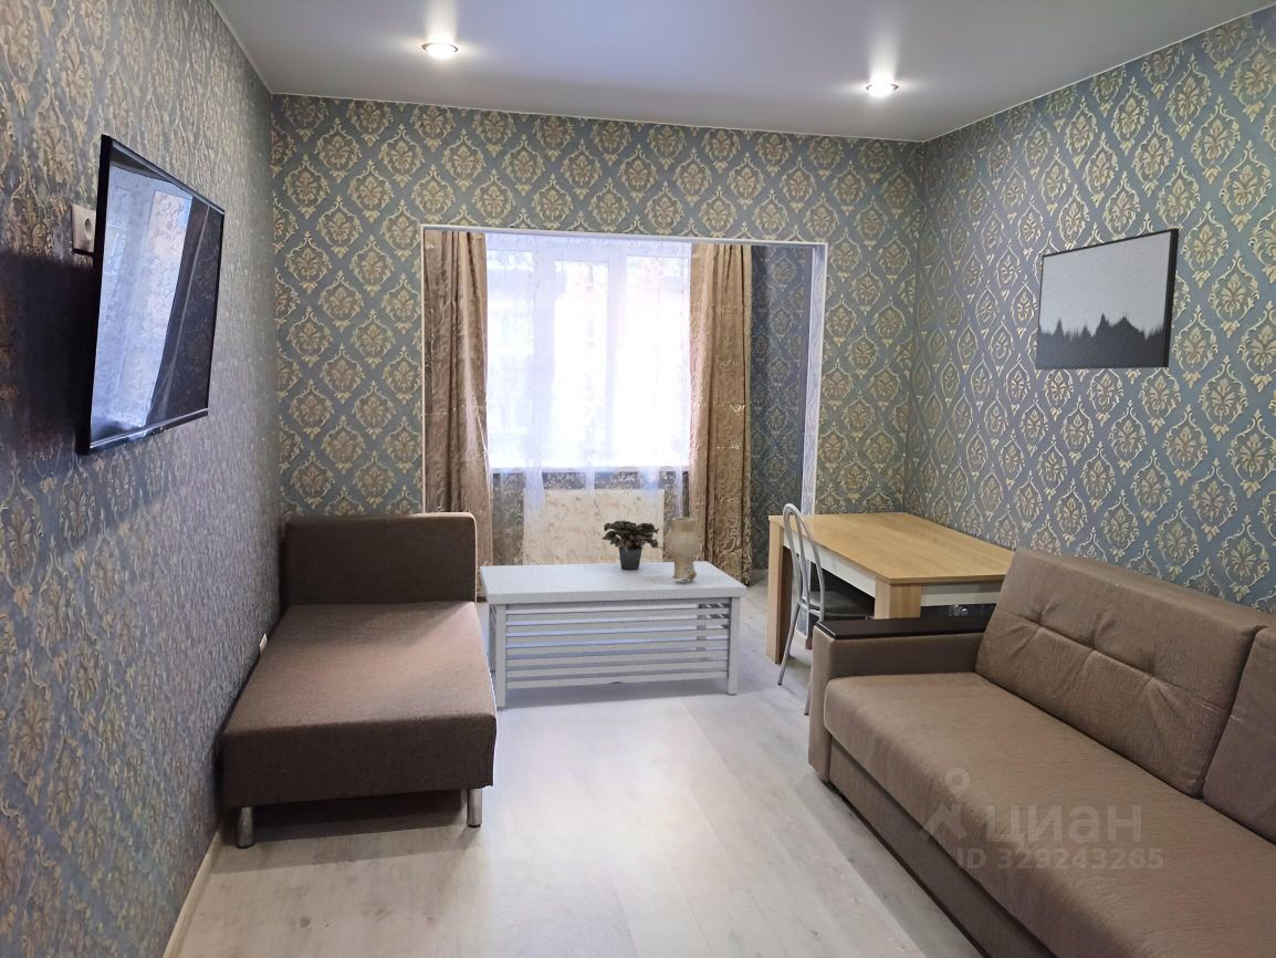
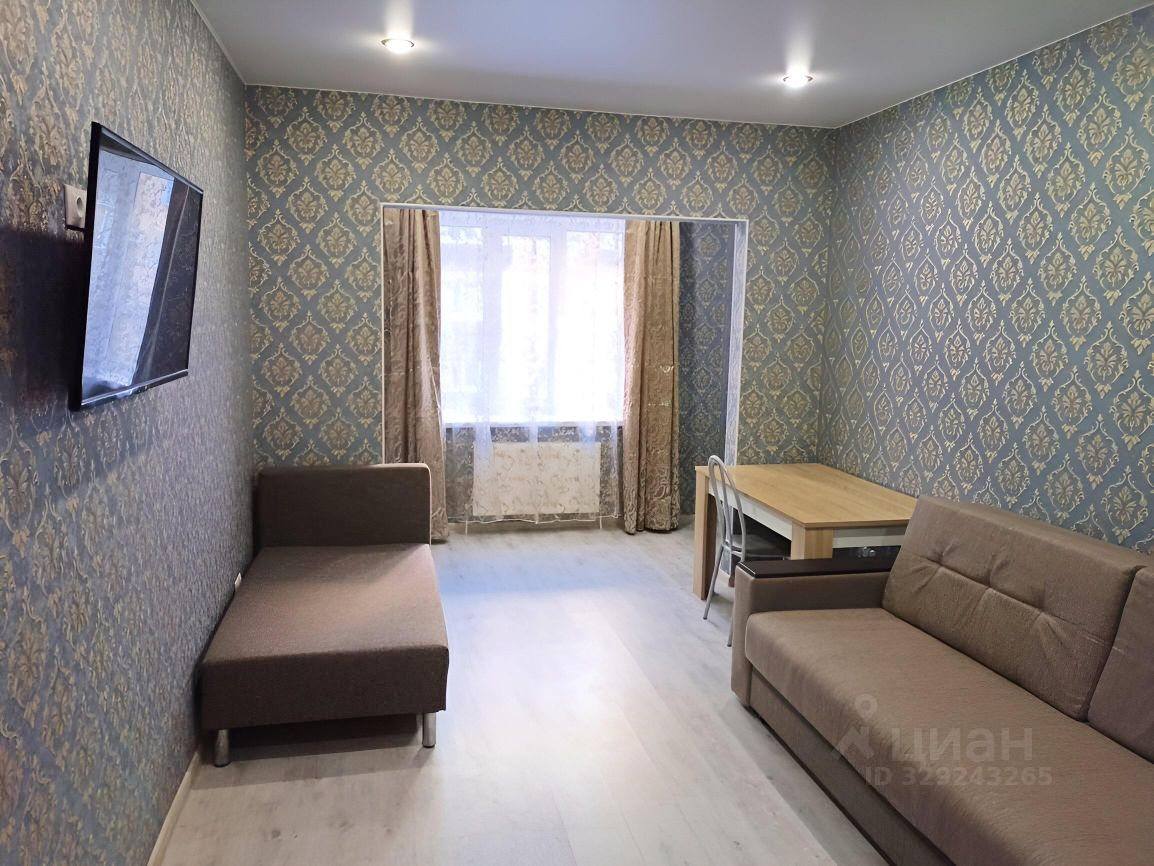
- decorative vase (682, 549)
- storage bench (607, 628)
- potted plant (631, 544)
- wall art (1099, 305)
